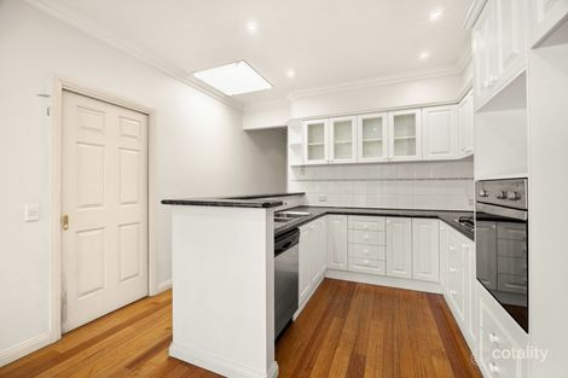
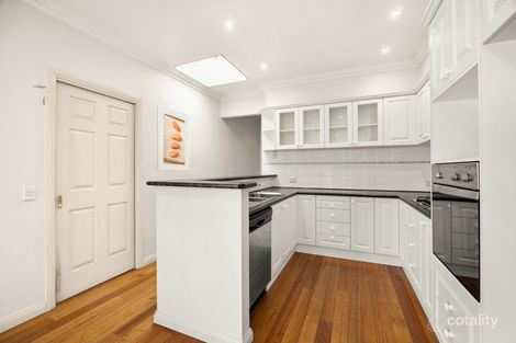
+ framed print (173, 140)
